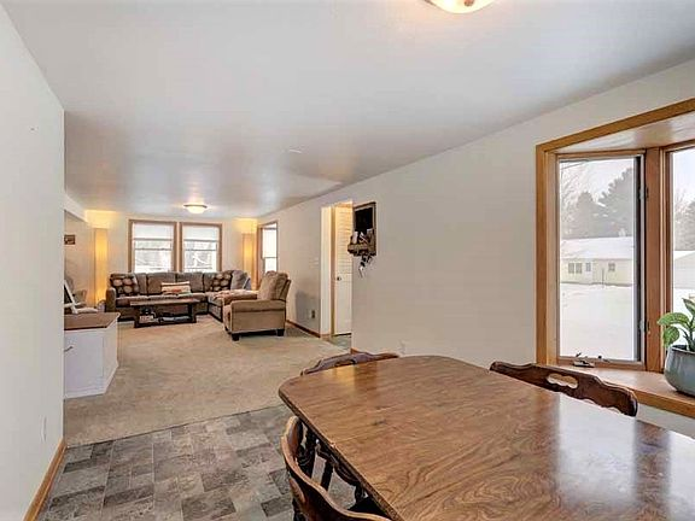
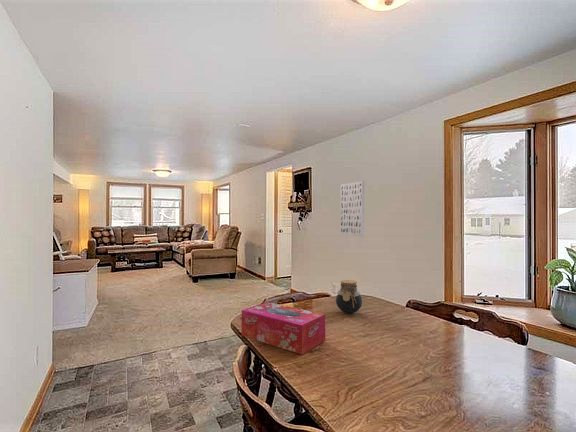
+ jar (348, 297)
+ wall art (351, 209)
+ tissue box (282, 325)
